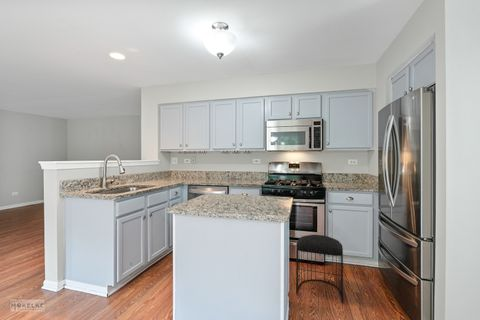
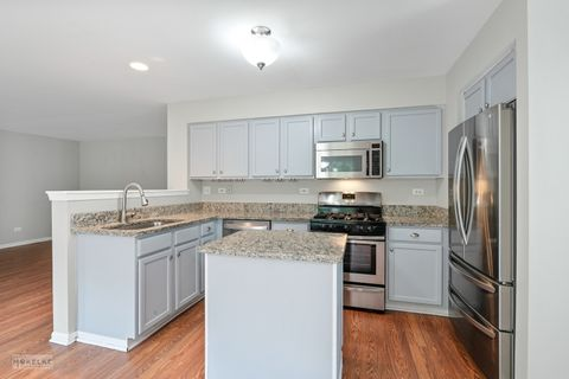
- stool (315, 264)
